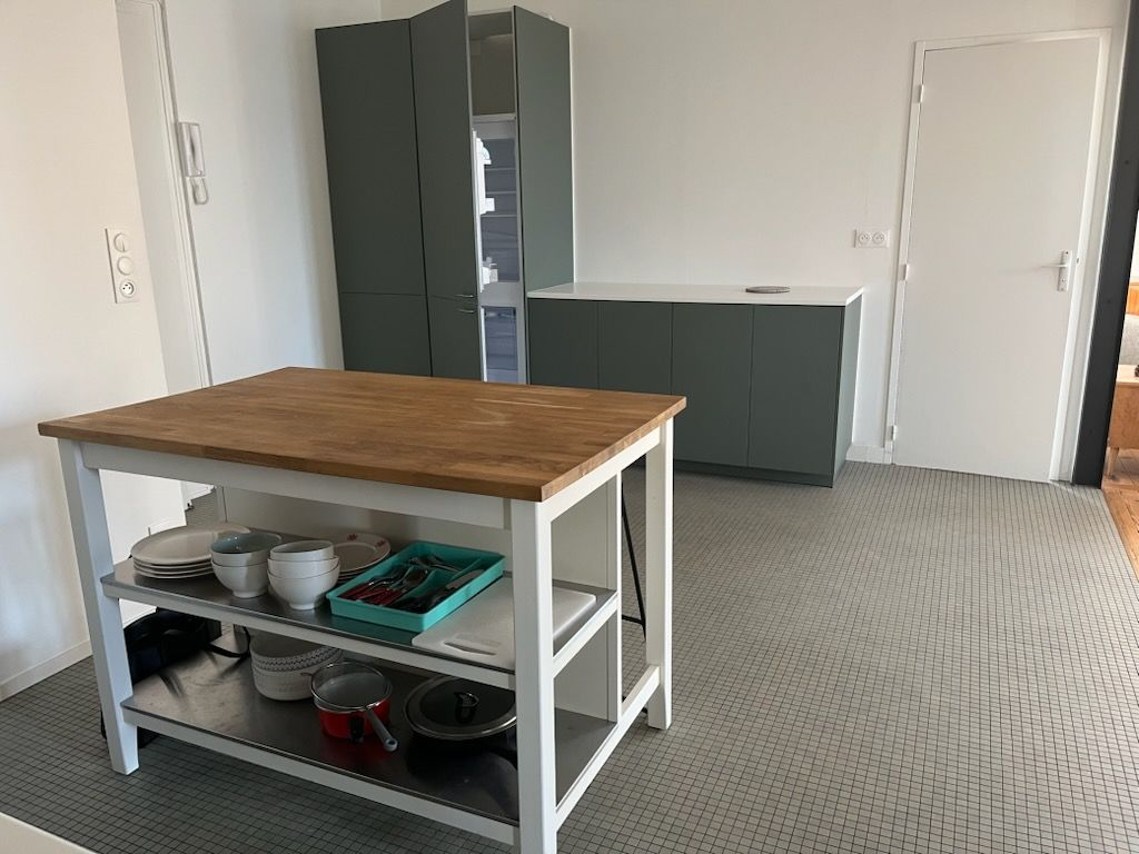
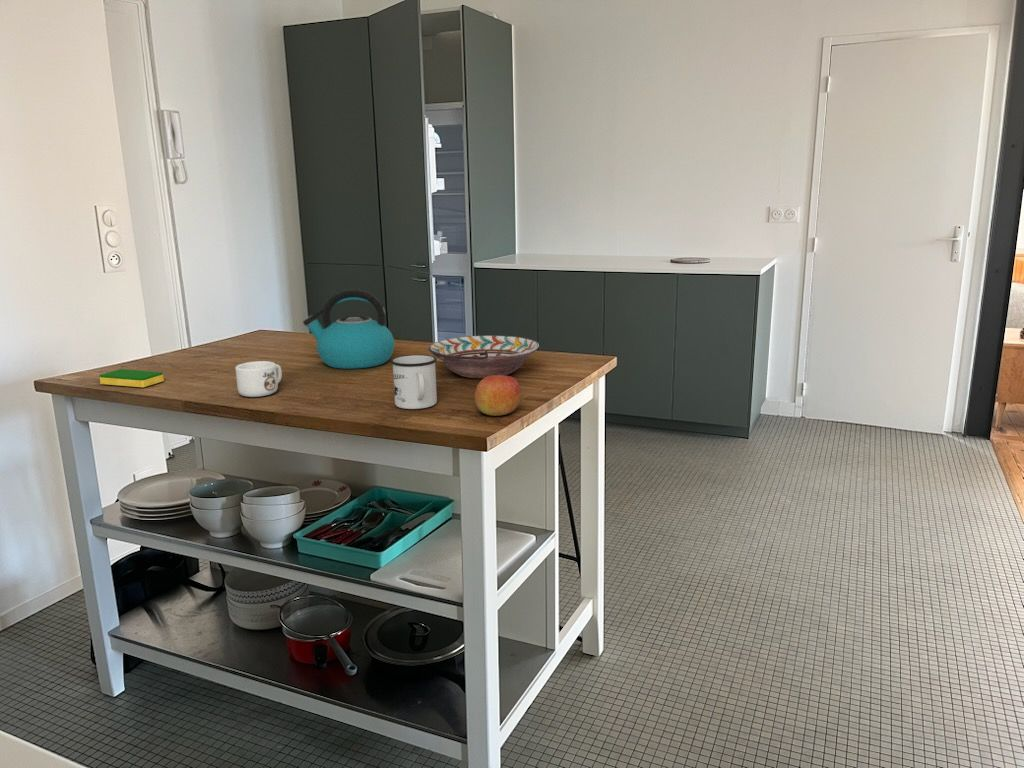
+ mug (262, 377)
+ kettle (348, 326)
+ mug (416, 383)
+ decorative bowl (484, 358)
+ dish sponge (131, 378)
+ apple (498, 393)
